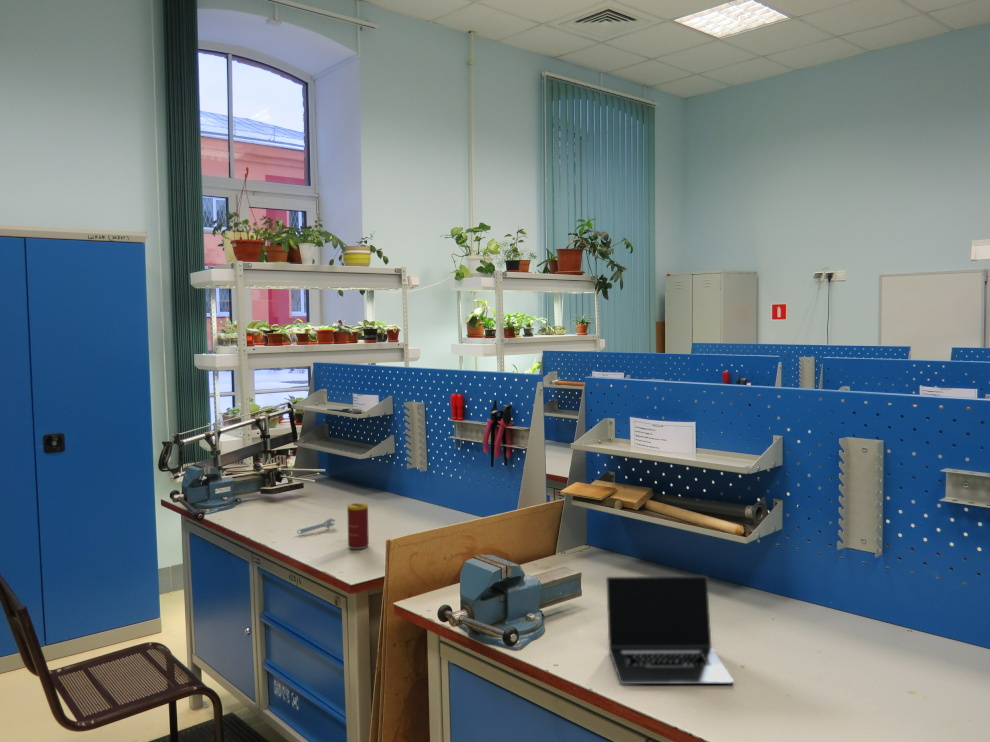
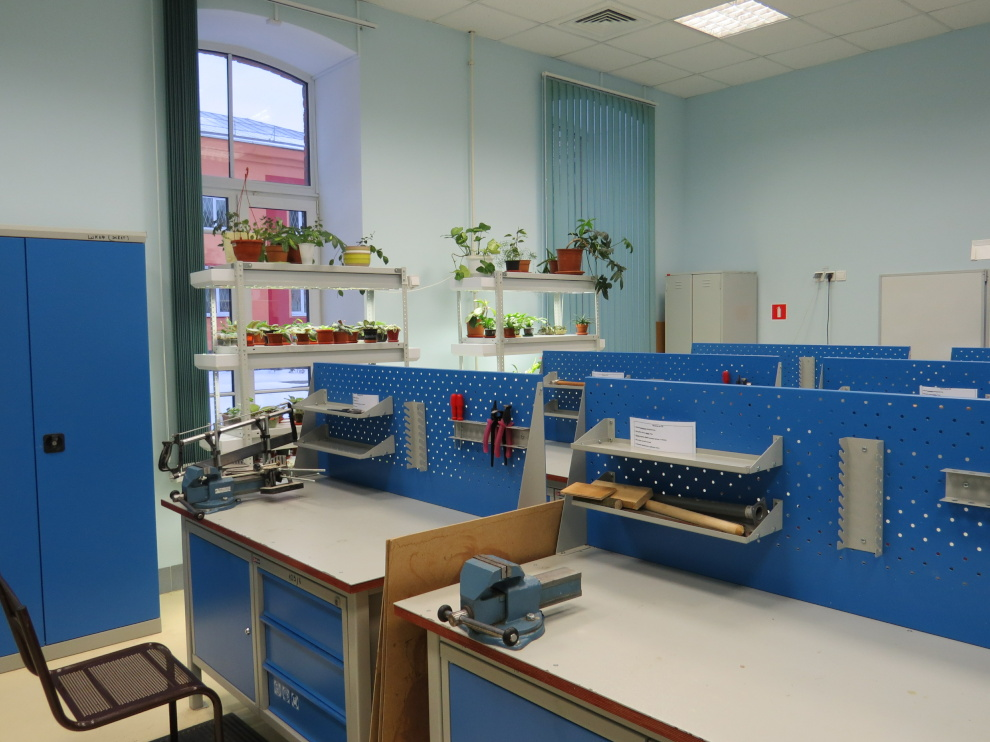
- beverage can (358, 525)
- adjustable wrench (316, 525)
- laptop (708, 627)
